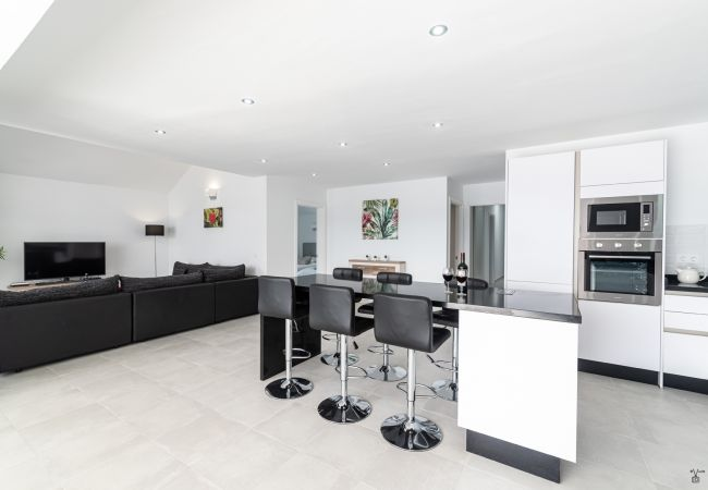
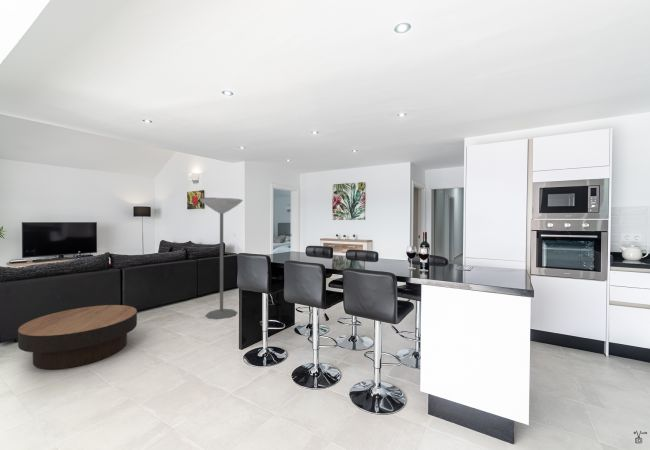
+ coffee table (83, 334)
+ floor lamp (221, 256)
